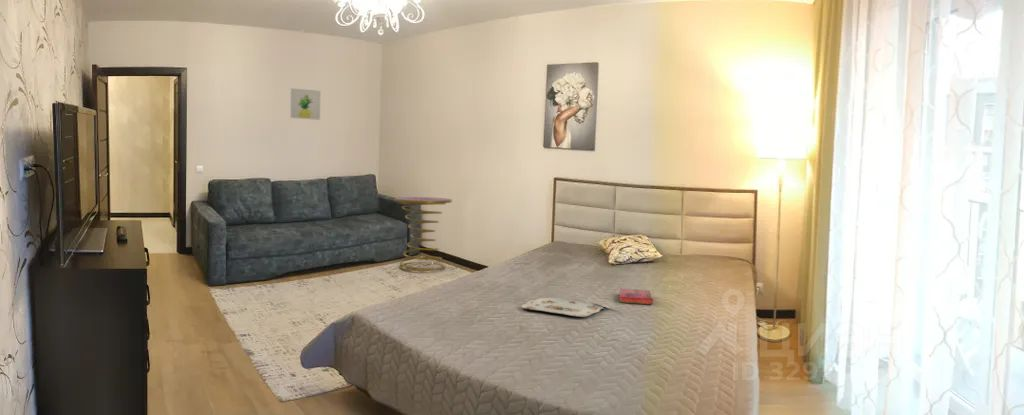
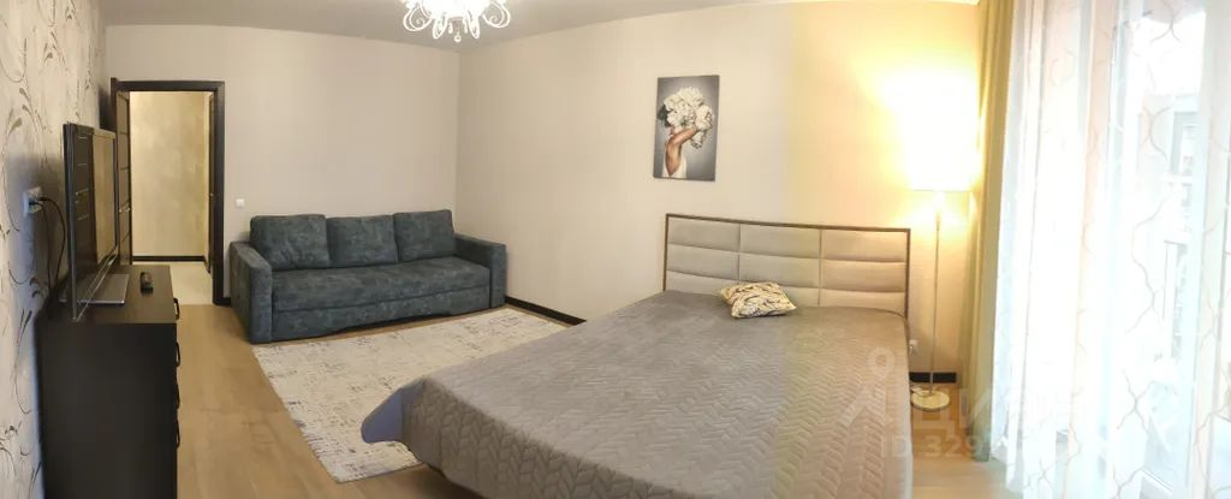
- hardback book (635, 296)
- serving tray (562, 307)
- side table (422, 232)
- wall art (305, 104)
